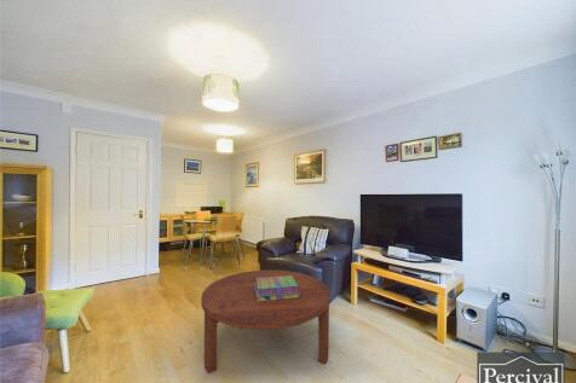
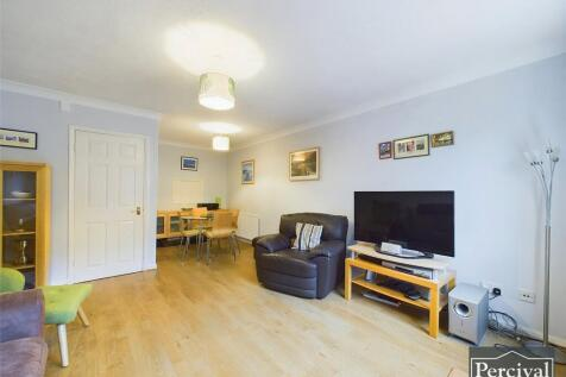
- coffee table (266, 317)
- stack of books (276, 286)
